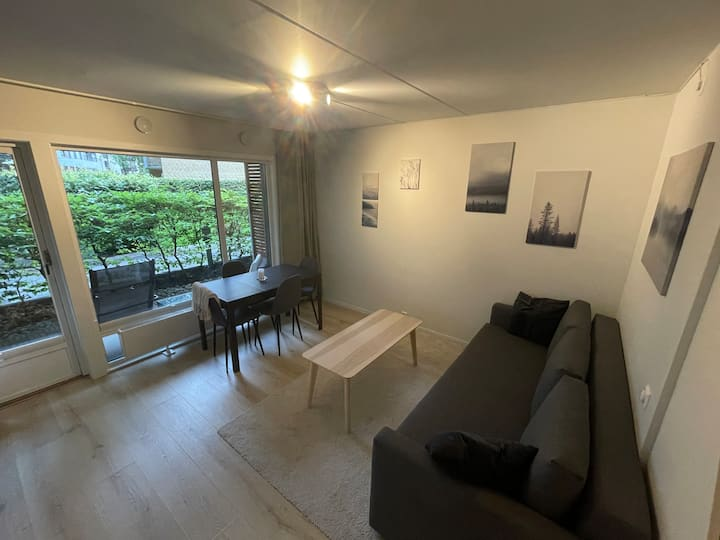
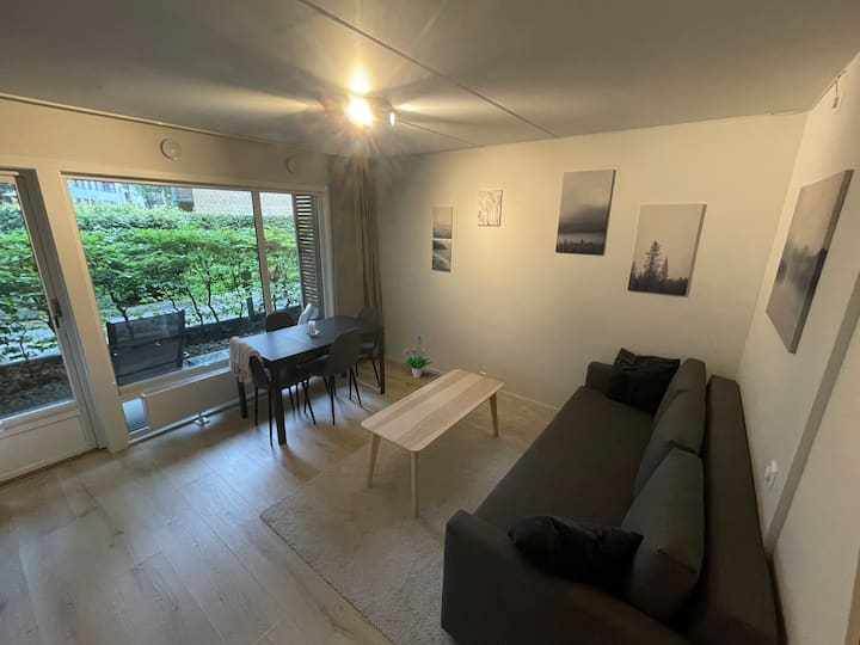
+ potted plant (416, 356)
